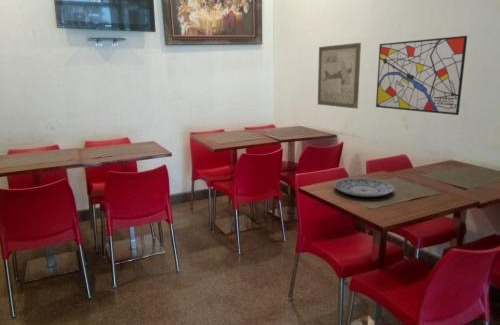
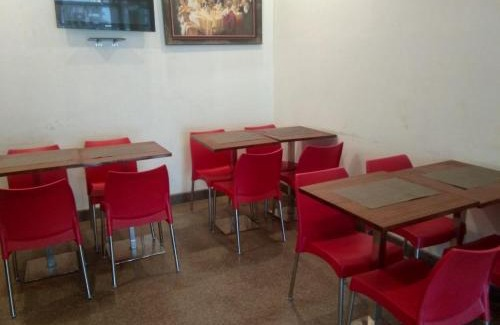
- wall art (337, 76)
- wall art (415, 76)
- plate (363, 188)
